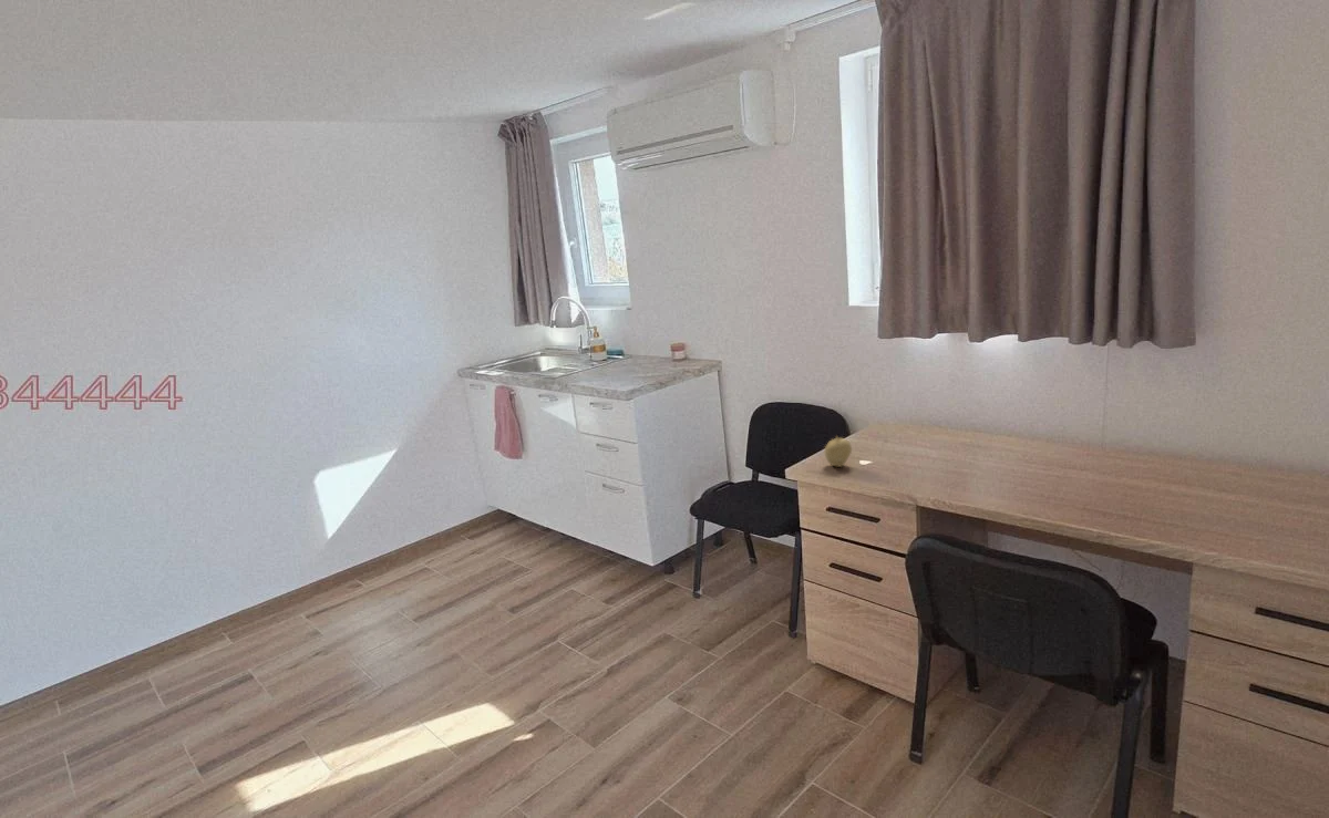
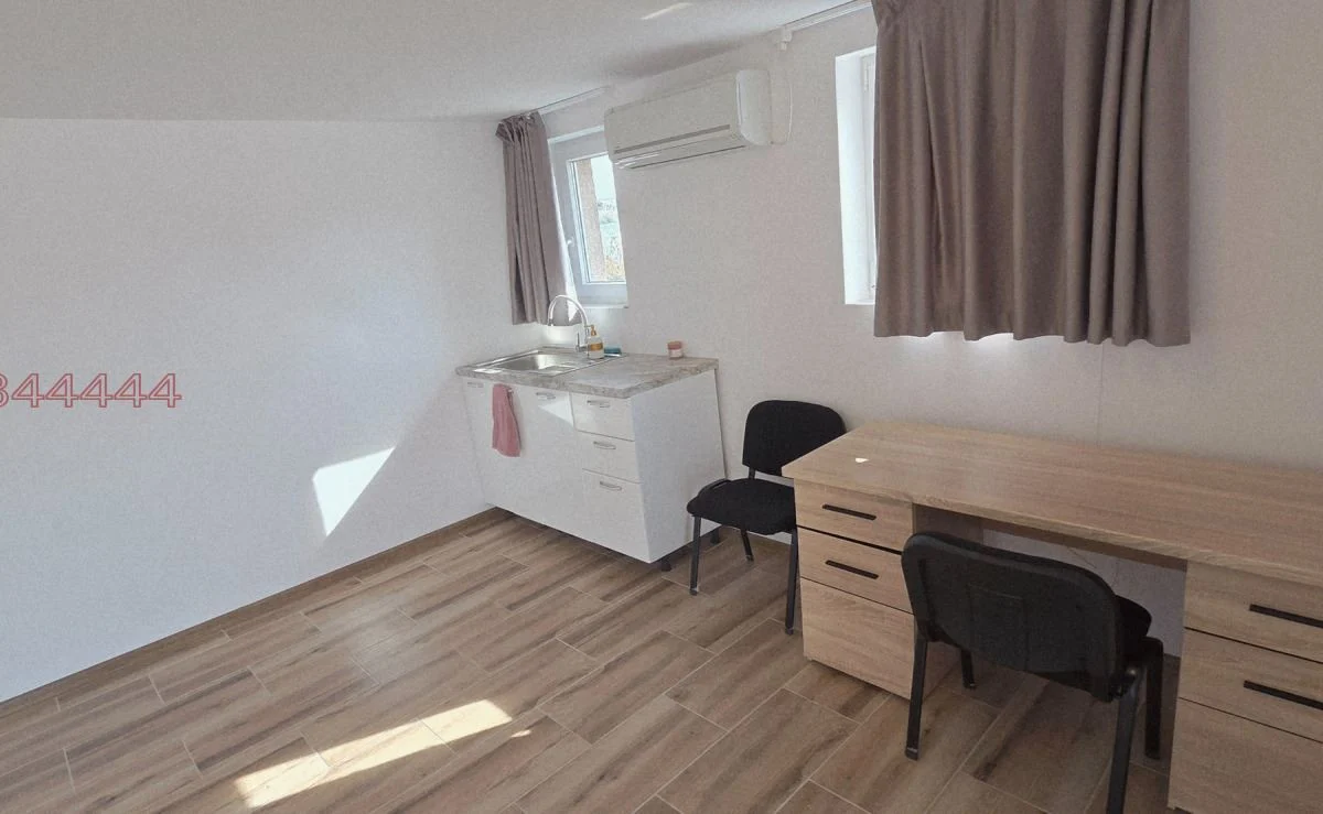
- fruit (837, 449)
